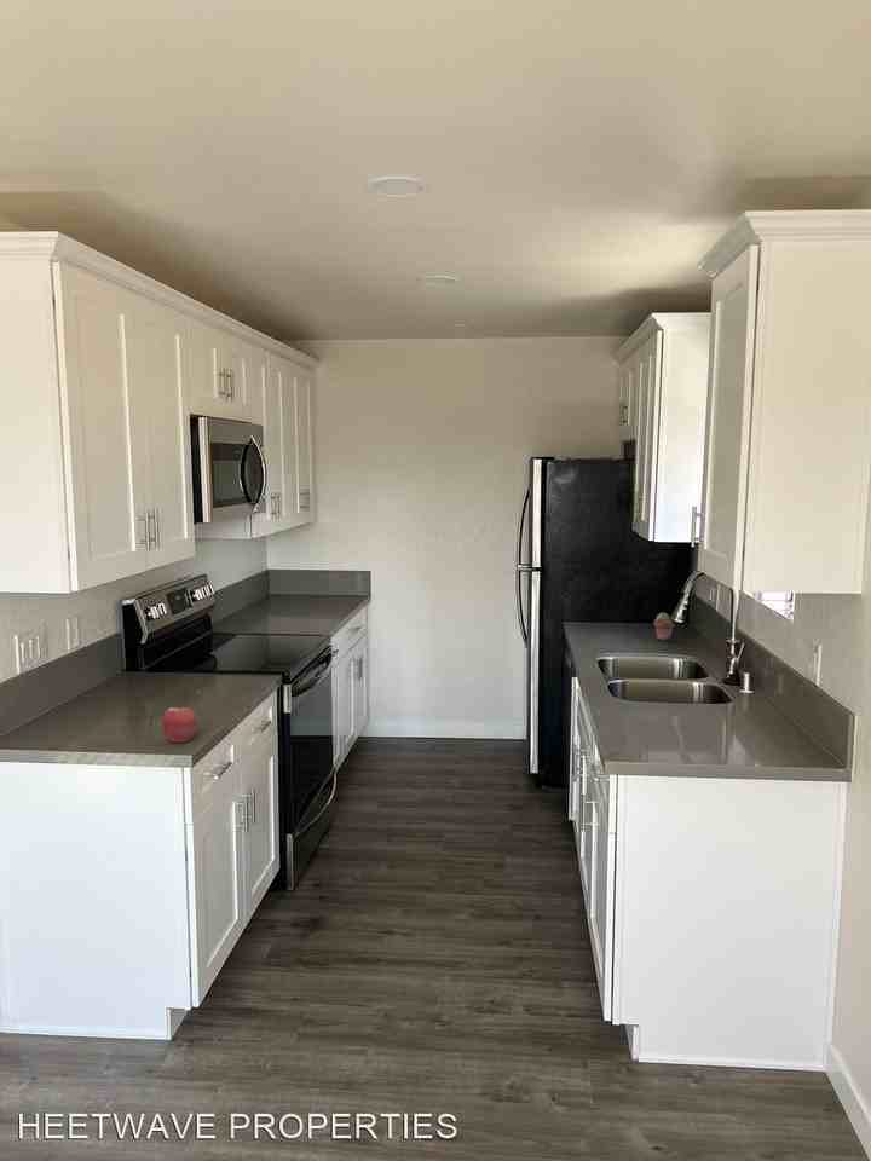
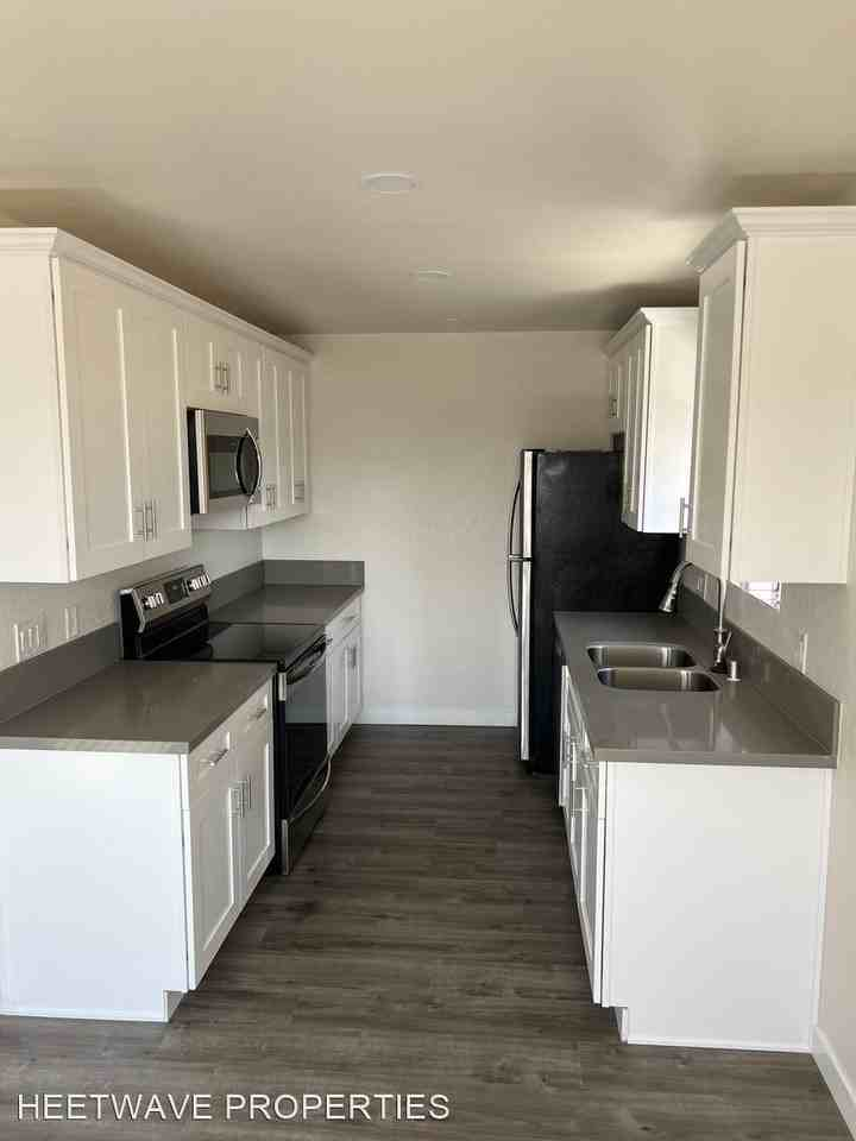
- apple (180, 723)
- potted succulent (663, 625)
